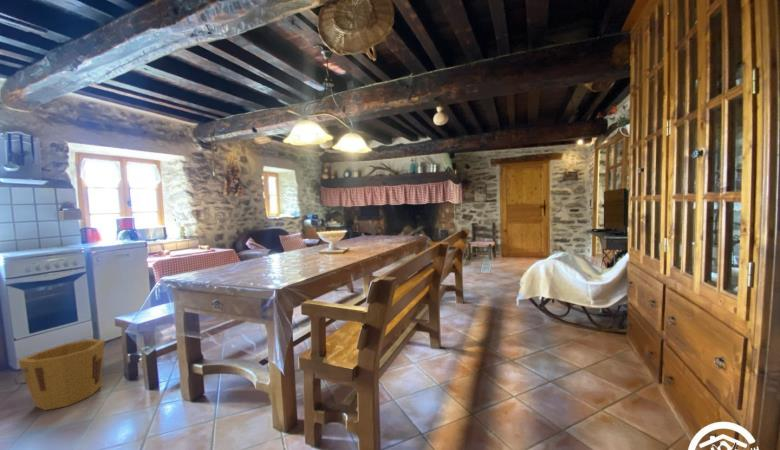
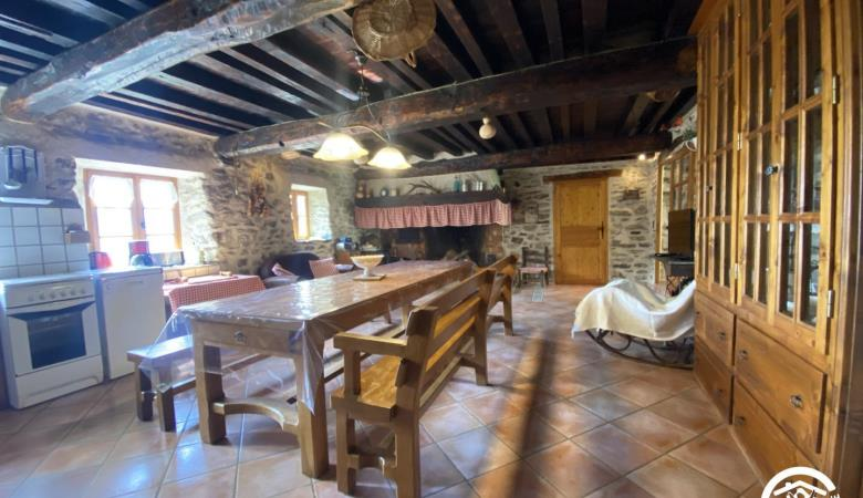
- bucket (68, 371)
